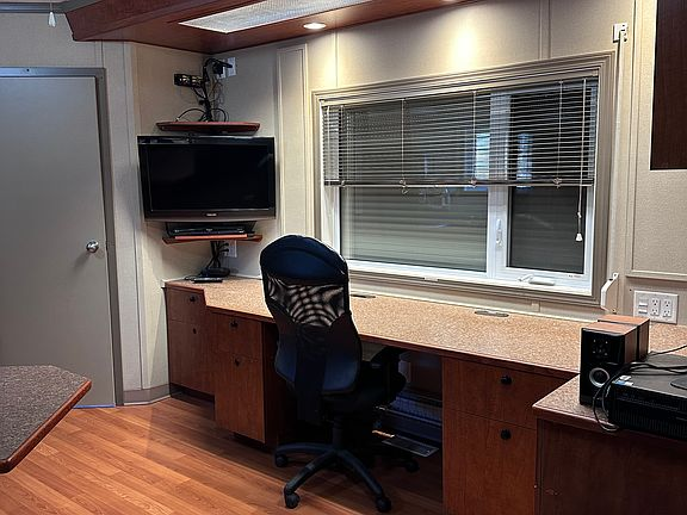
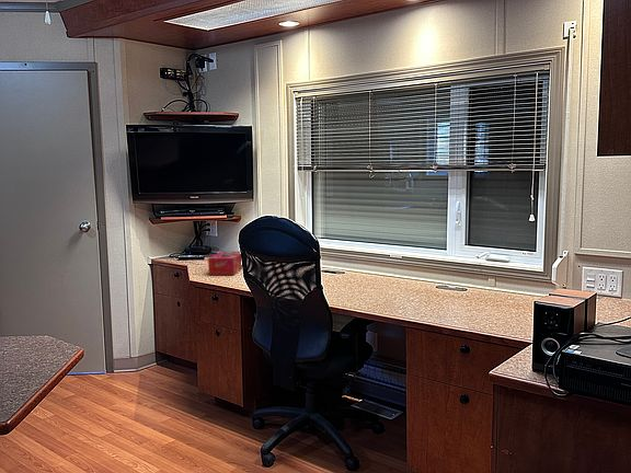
+ tissue box (227, 262)
